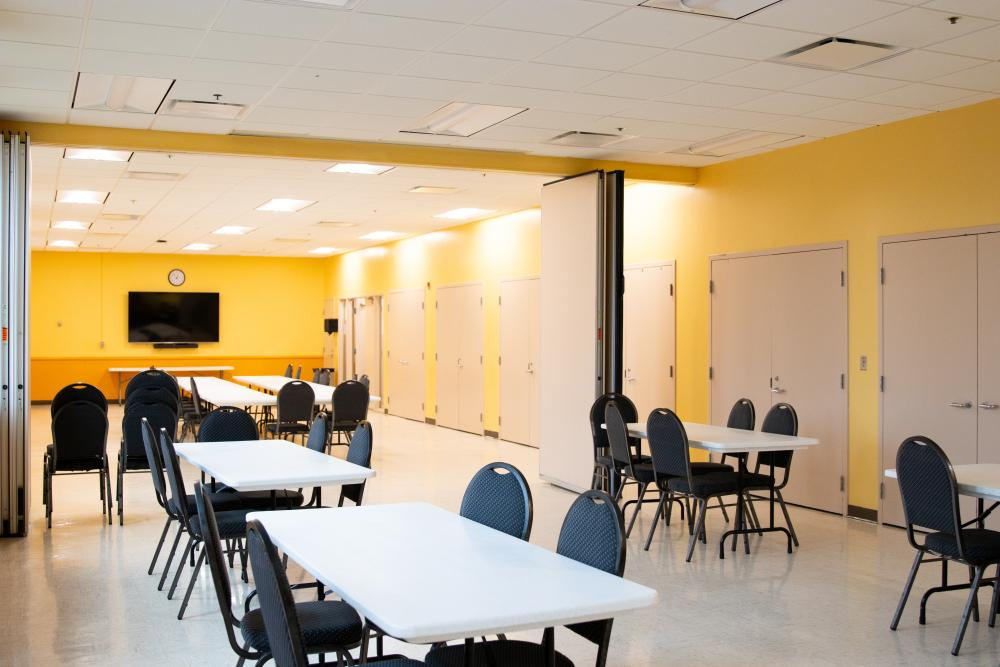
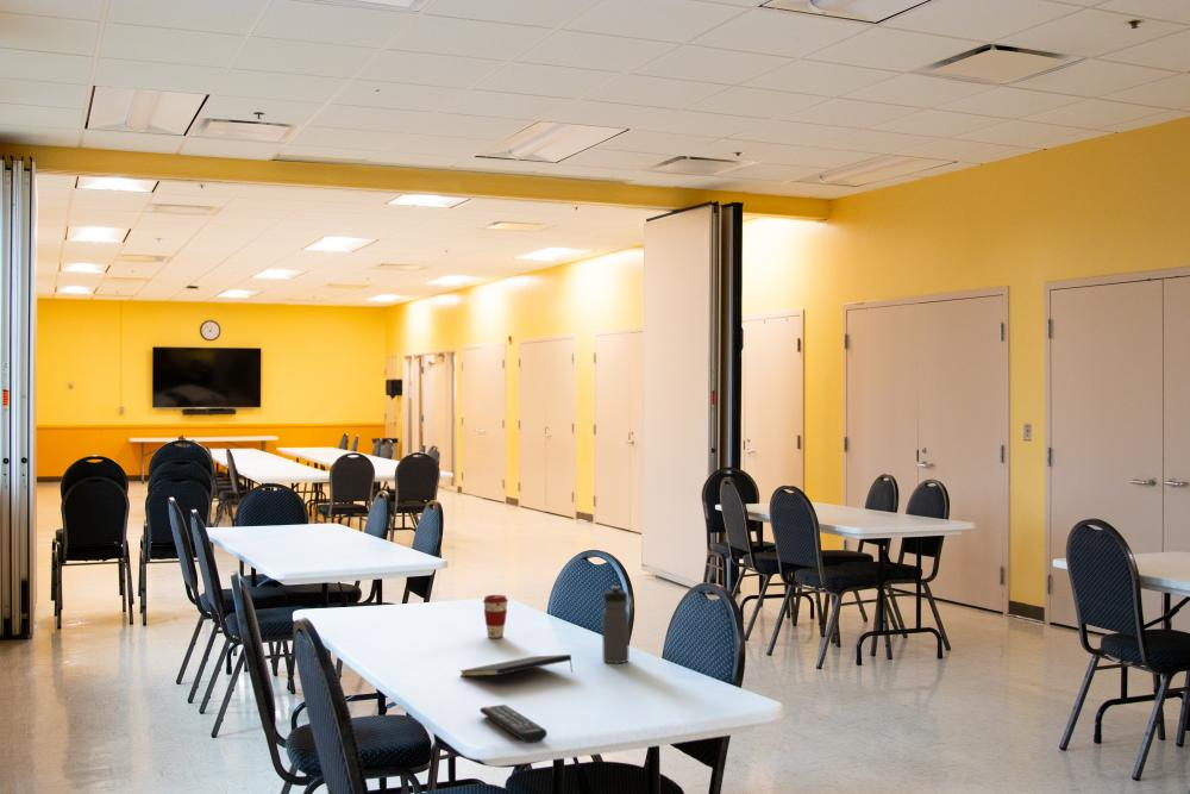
+ remote control (512, 723)
+ notepad (515, 665)
+ water bottle (615, 623)
+ coffee cup (495, 615)
